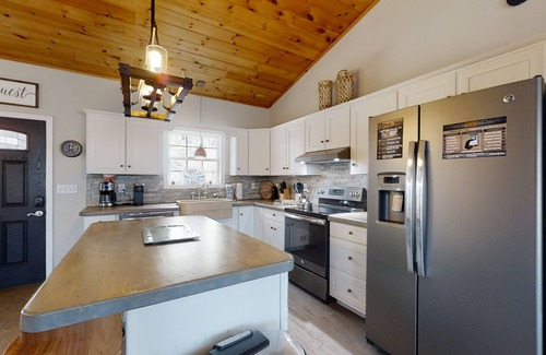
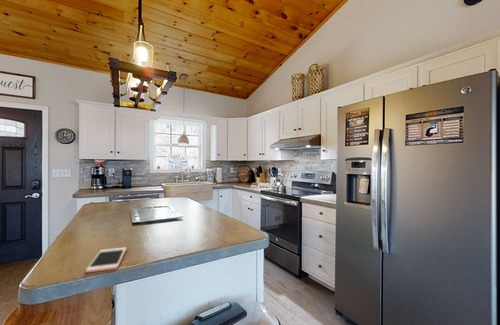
+ cell phone (108, 258)
